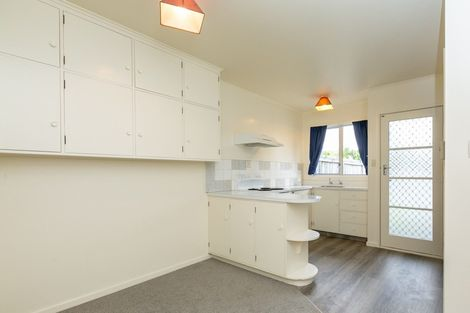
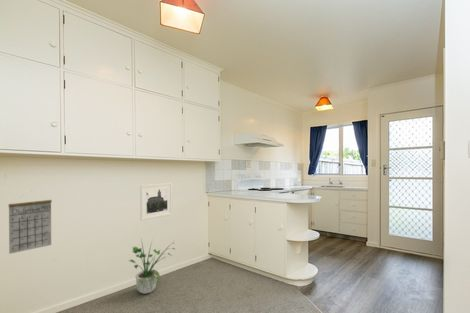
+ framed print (157, 200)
+ potted plant (153, 260)
+ calendar (31, 219)
